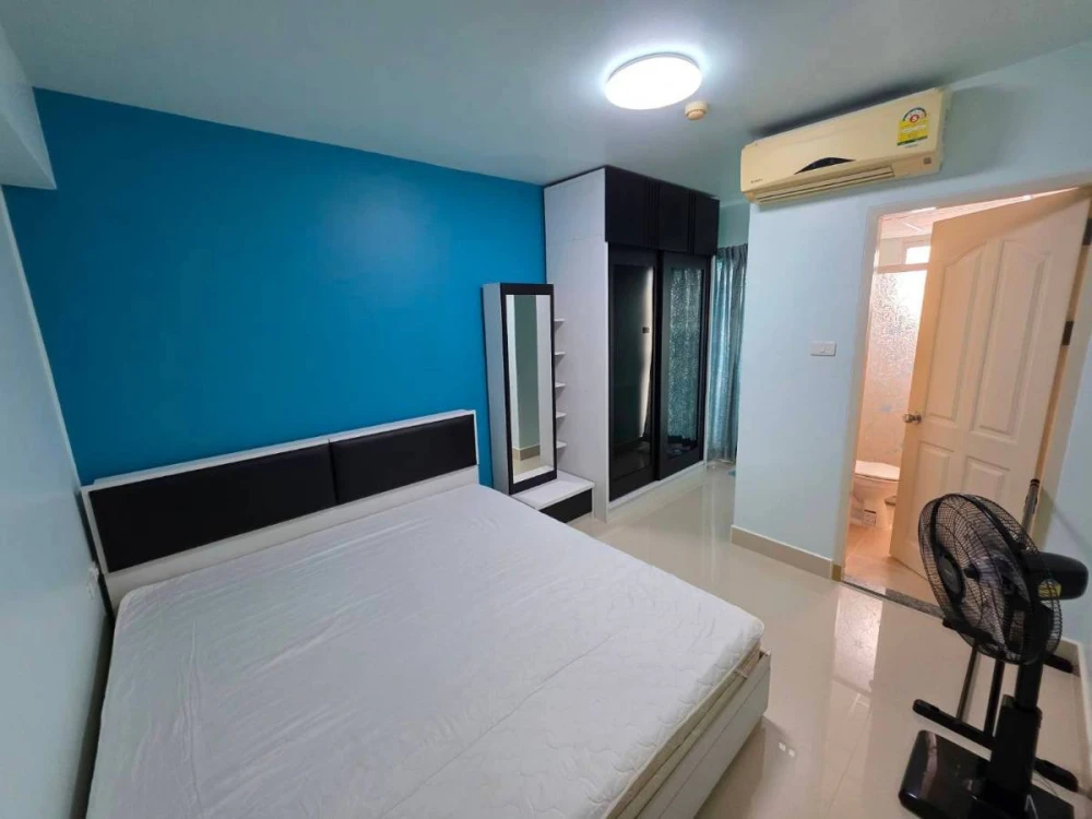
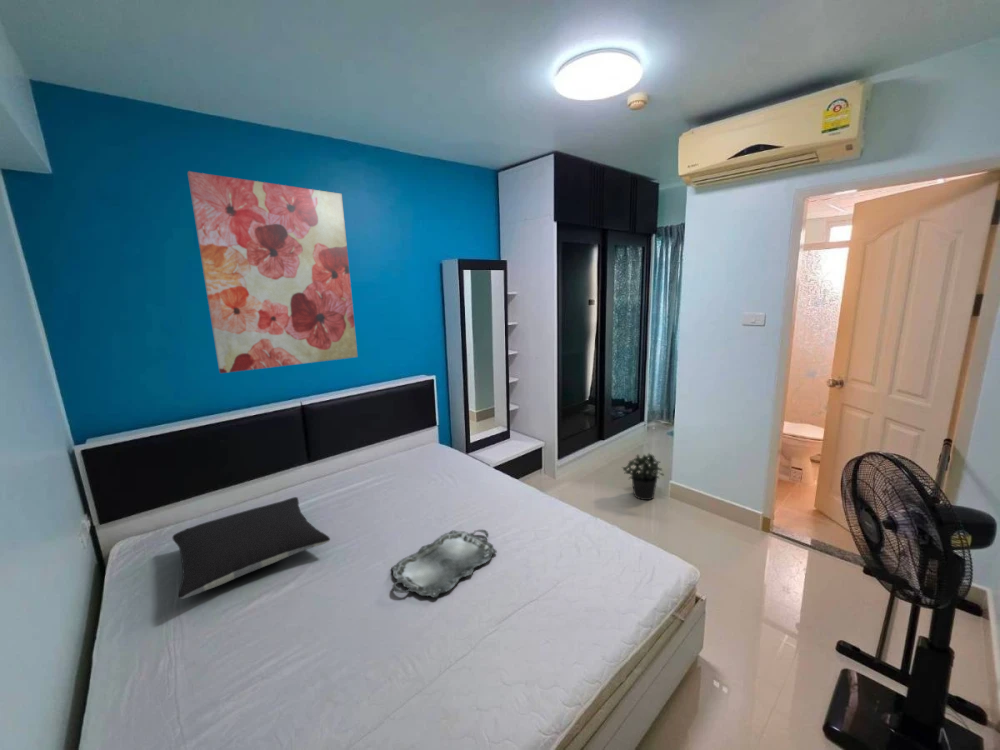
+ pillow (250, 538)
+ potted plant (646, 475)
+ wall art (284, 277)
+ serving tray (445, 559)
